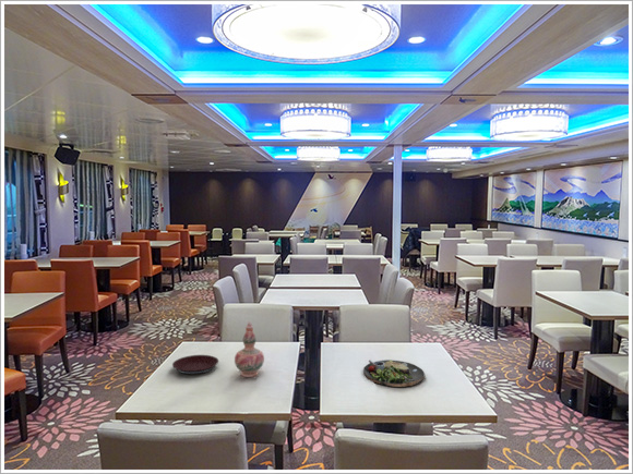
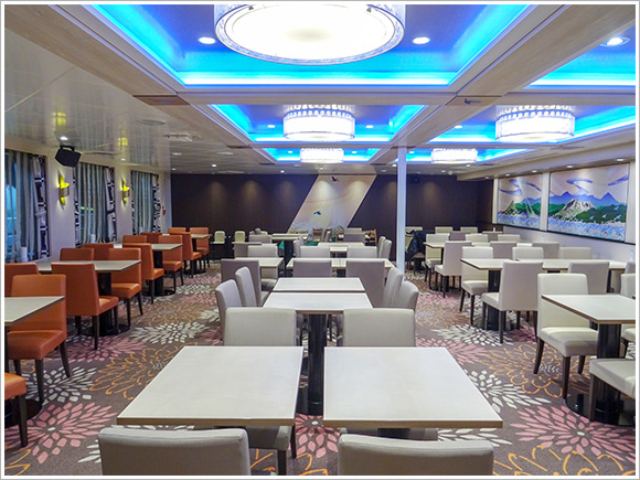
- plate (195, 365)
- decorative vase (249, 348)
- dinner plate (393, 367)
